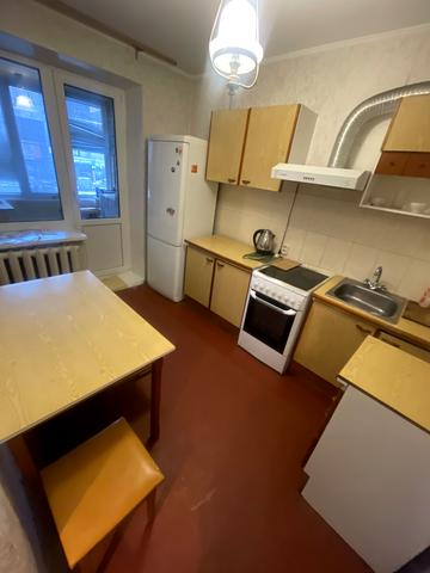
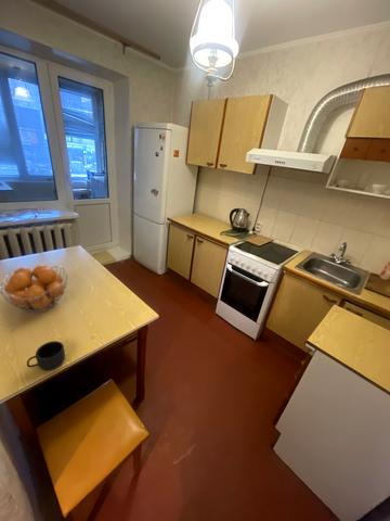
+ mug (47, 358)
+ fruit basket (37, 288)
